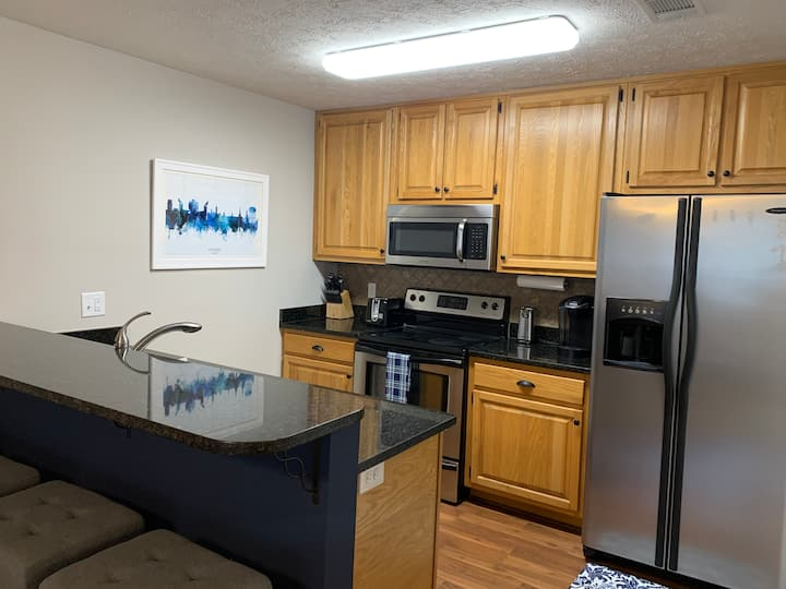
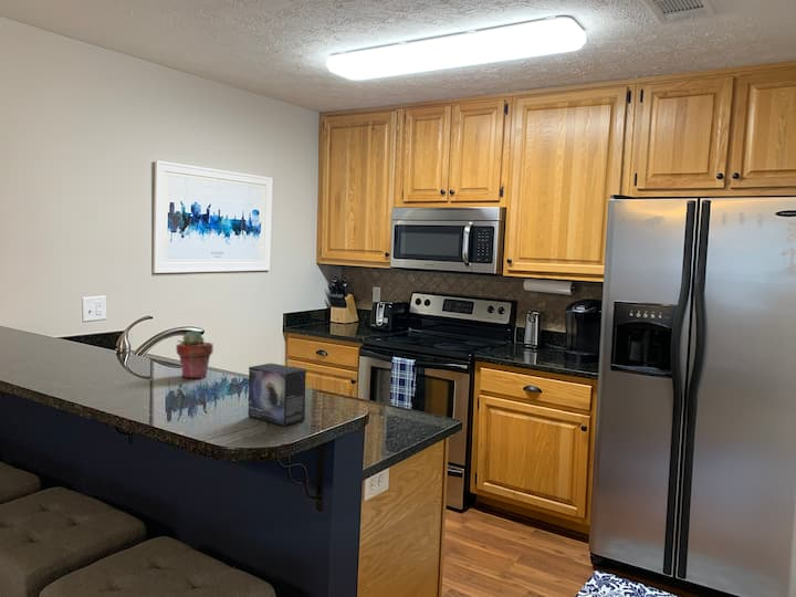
+ potted succulent (193, 353)
+ small box (276, 392)
